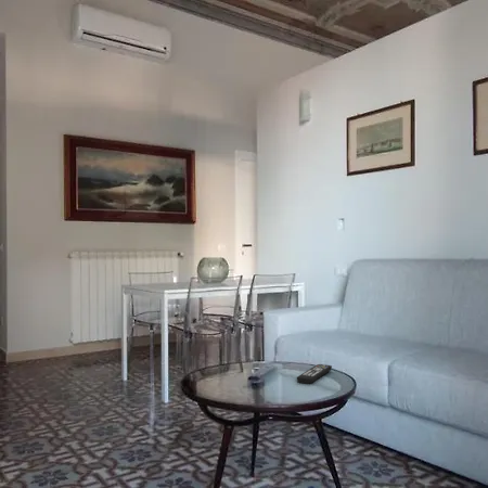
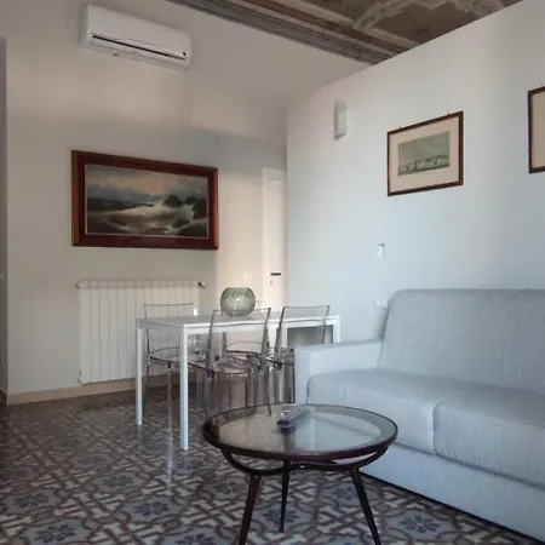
- remote control (314, 373)
